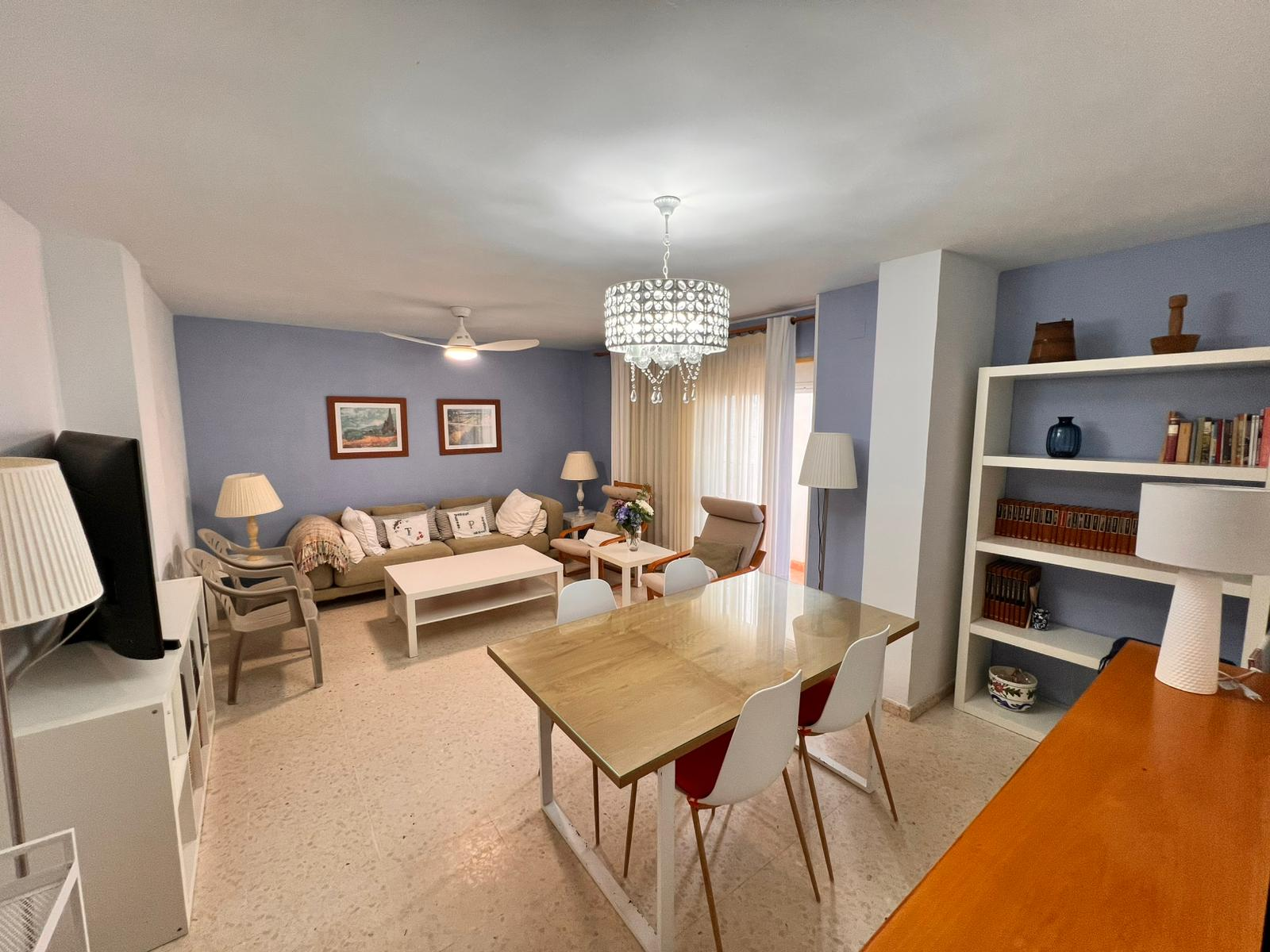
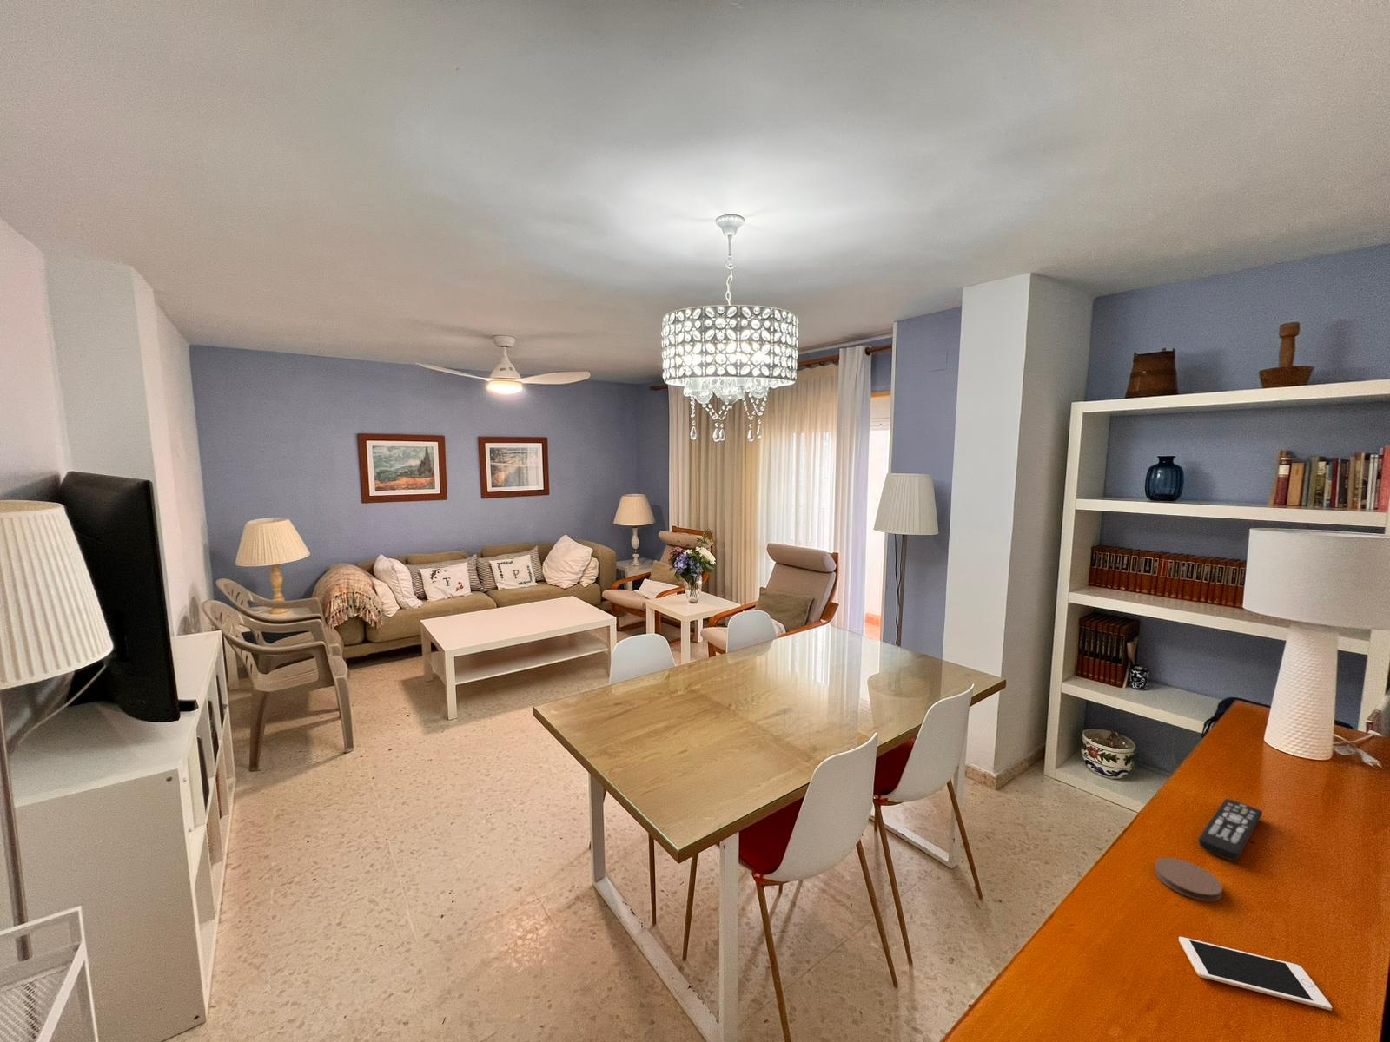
+ coaster (1186, 878)
+ cell phone (1249, 971)
+ remote control (1231, 827)
